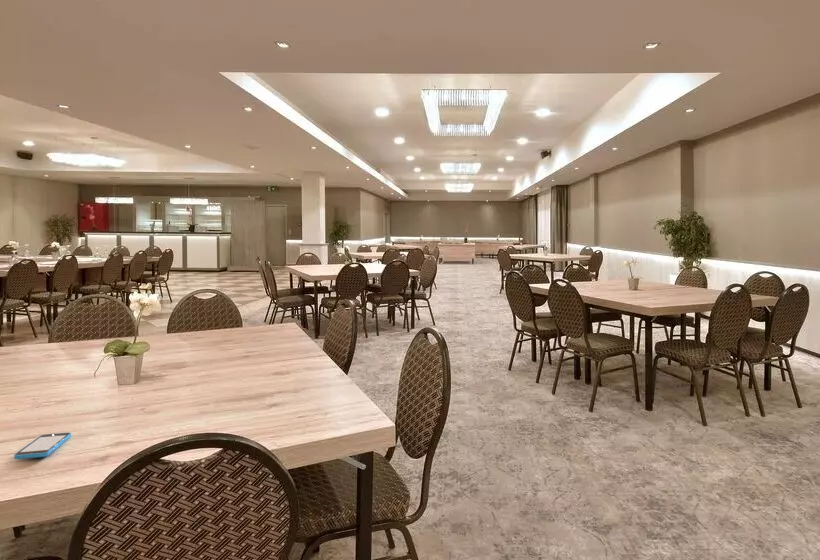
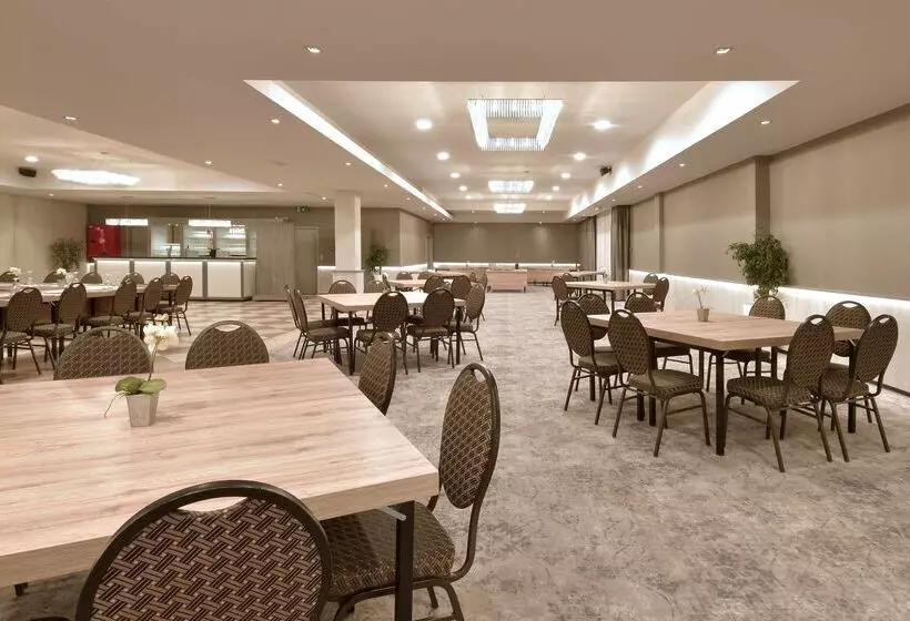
- smartphone (44, 445)
